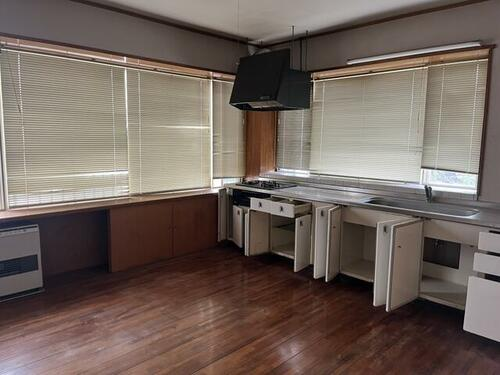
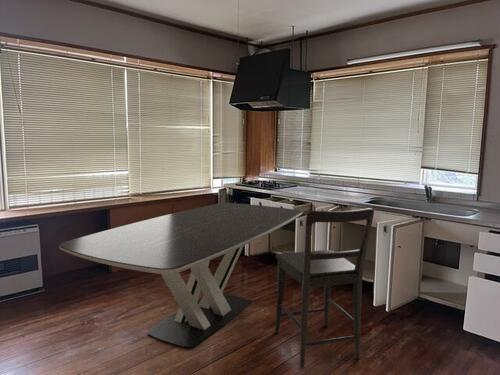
+ chair (320, 276)
+ dining table (206, 269)
